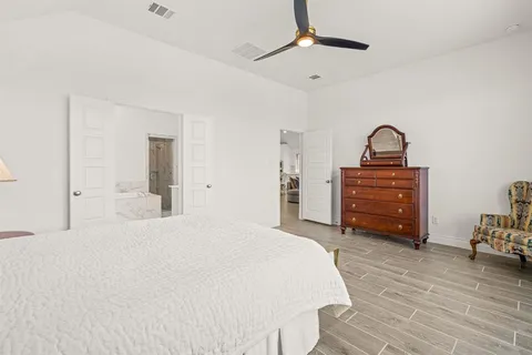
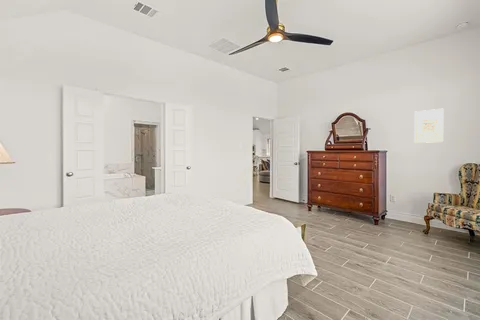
+ wall art (428, 126)
